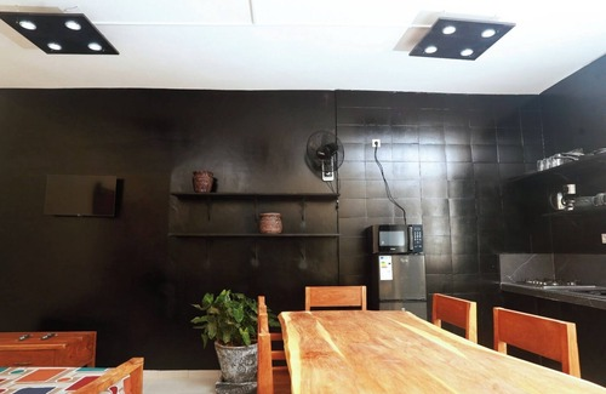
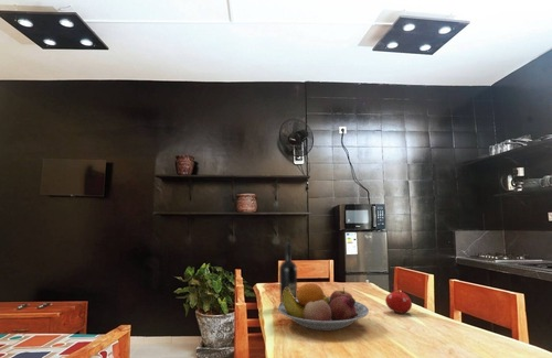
+ fruit (397, 300)
+ fruit bowl (322, 303)
+ wine bottle (288, 274)
